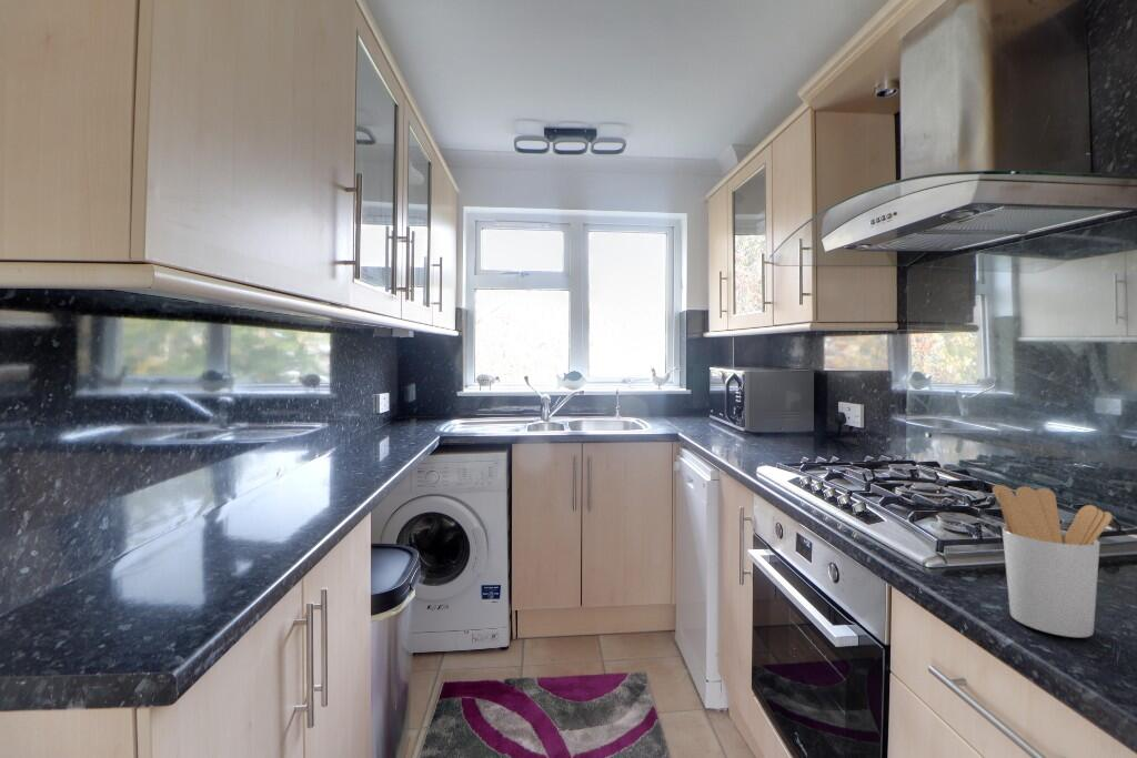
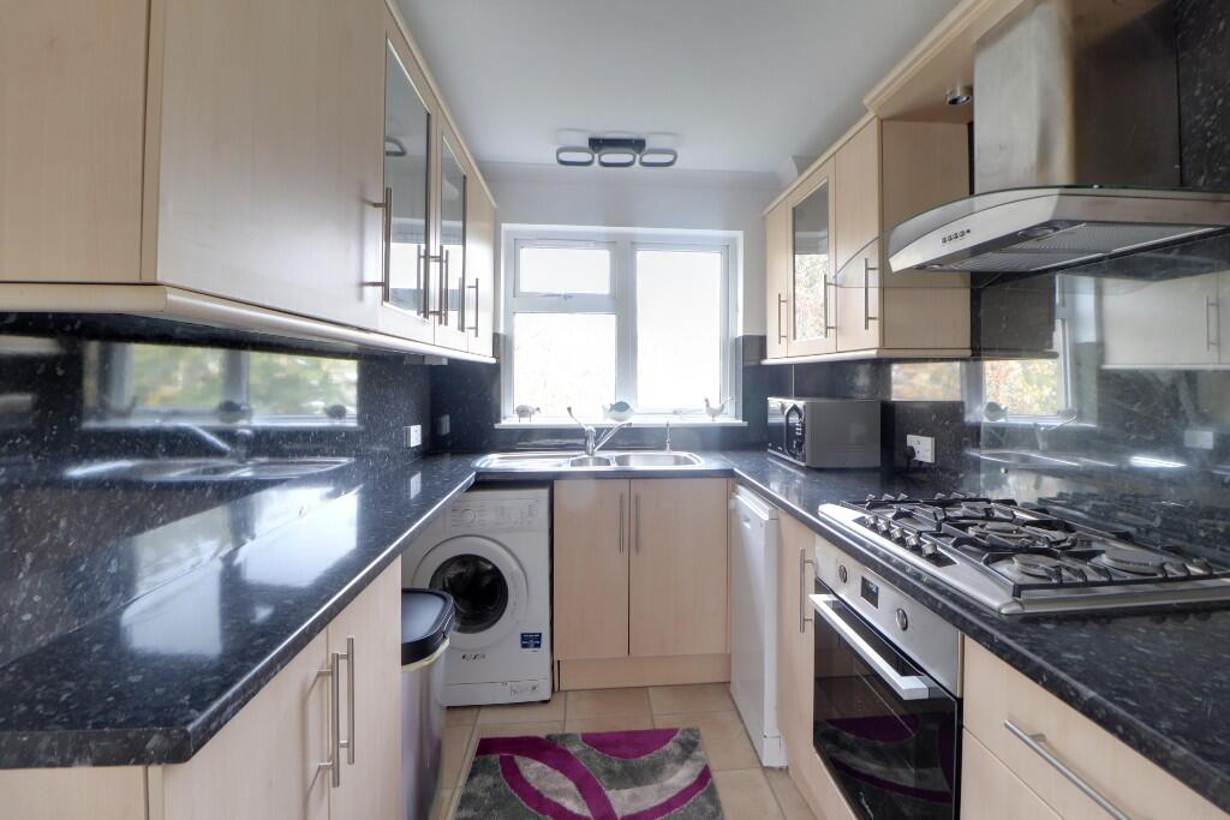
- utensil holder (1039, 552)
